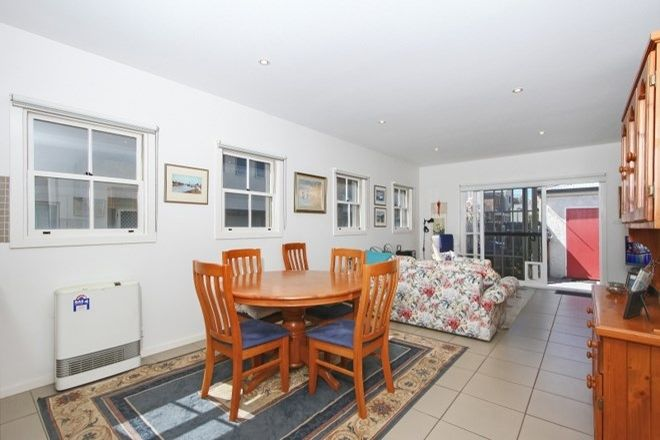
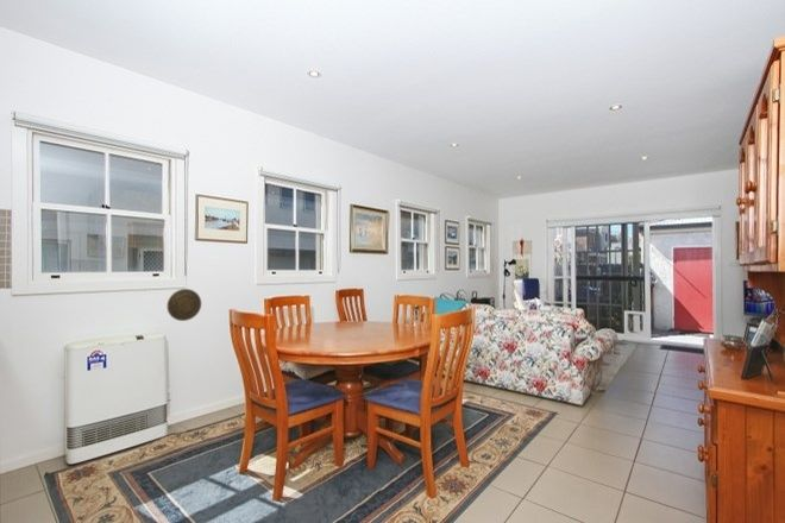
+ decorative plate (184, 304)
